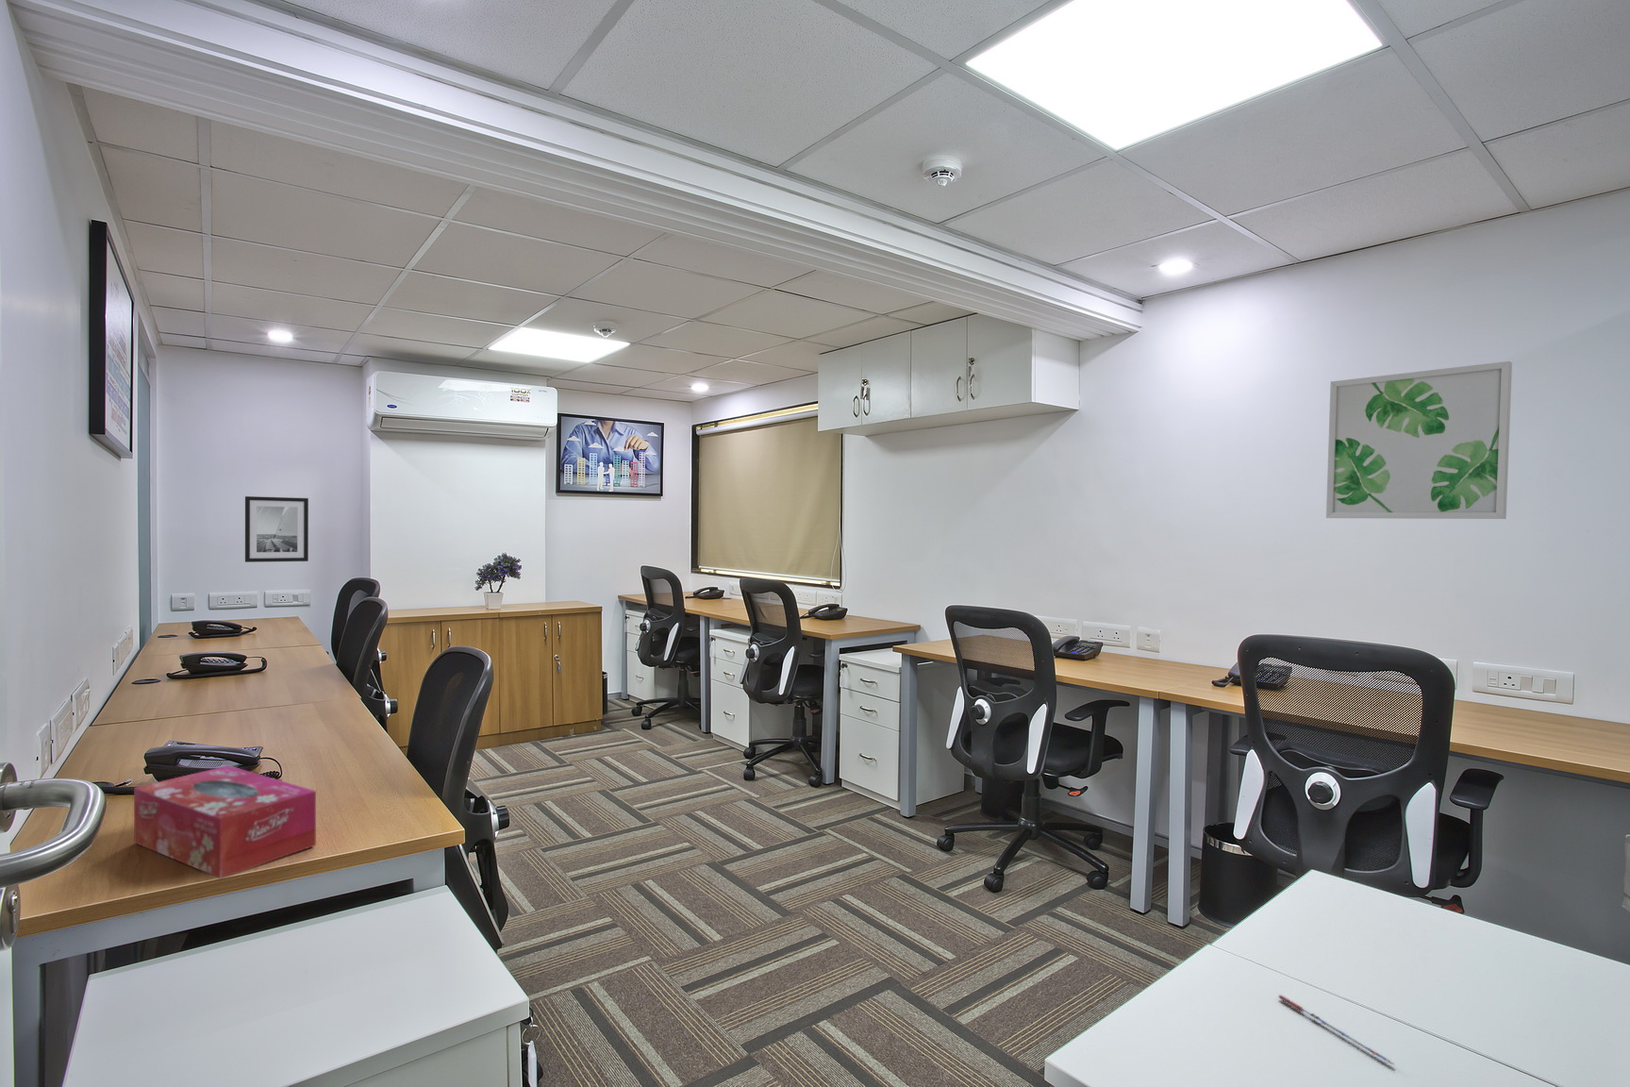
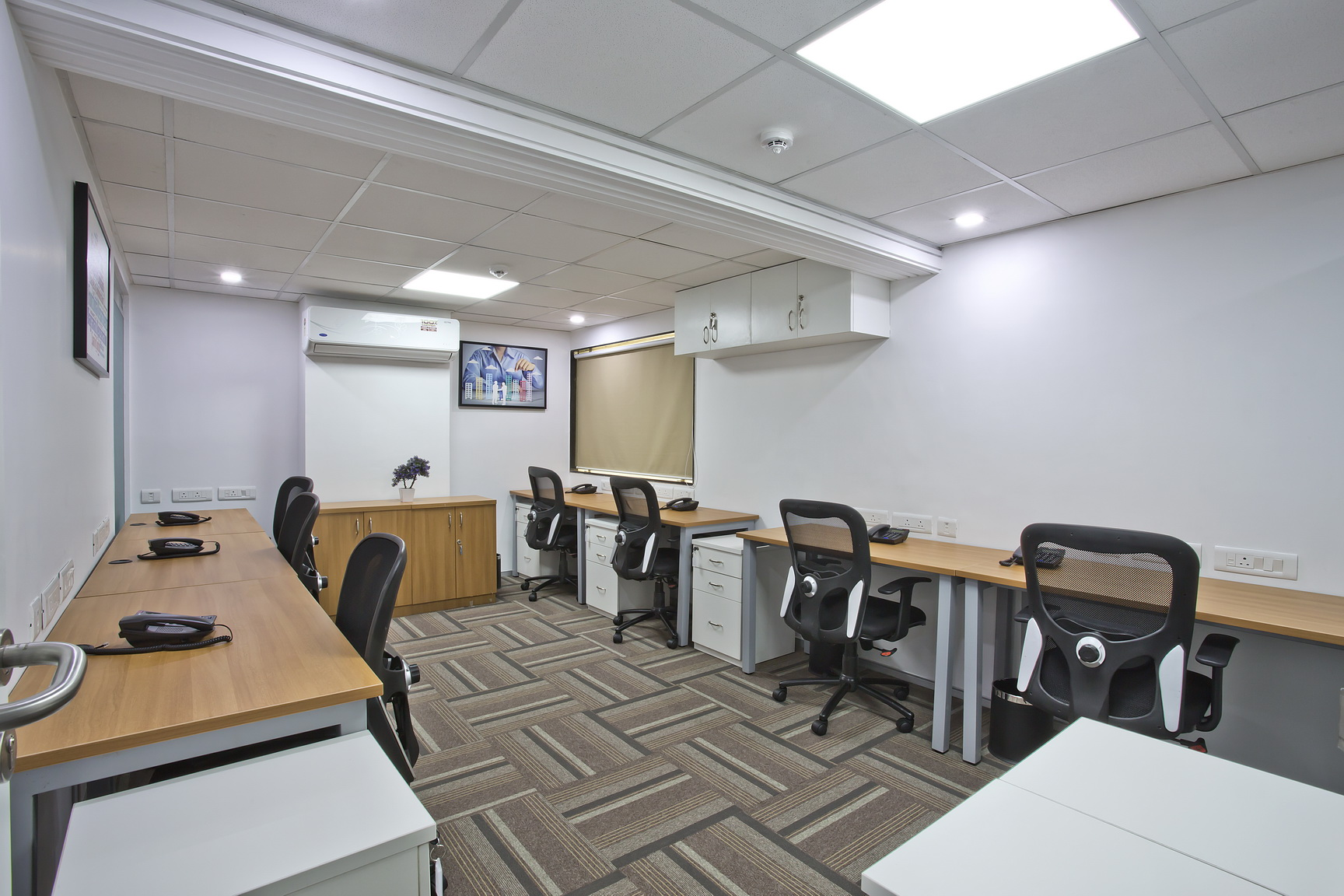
- tissue box (224, 816)
- pen (1332, 1028)
- wall art (277, 529)
- wall art (1412, 445)
